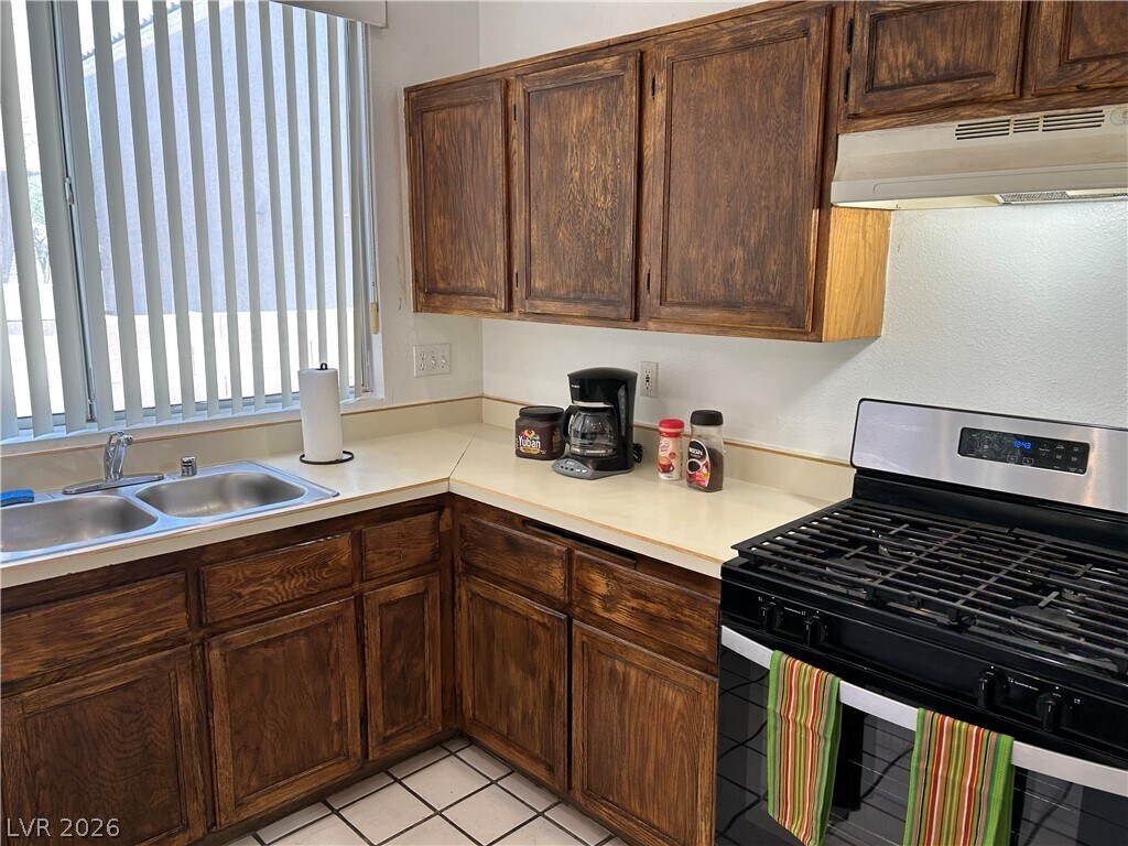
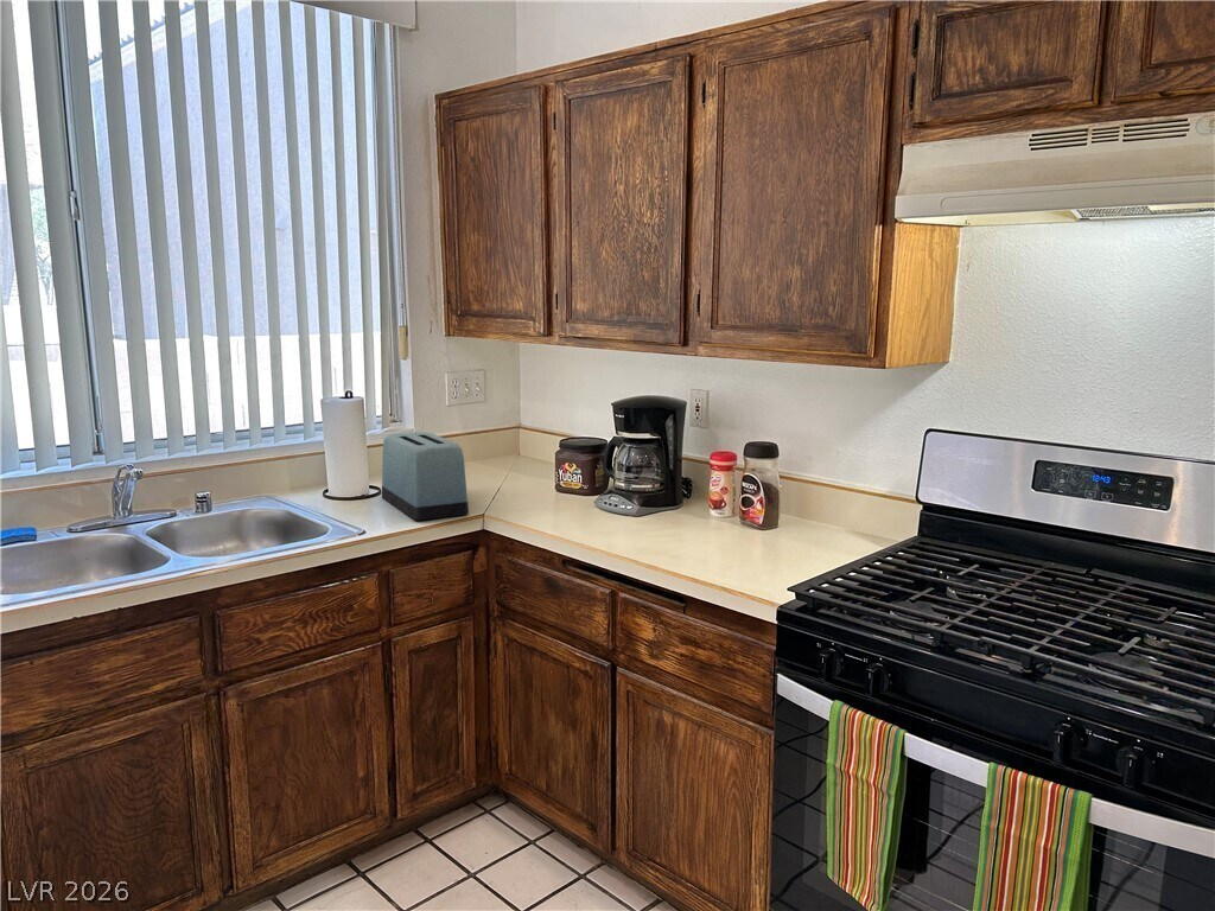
+ toaster (421, 472)
